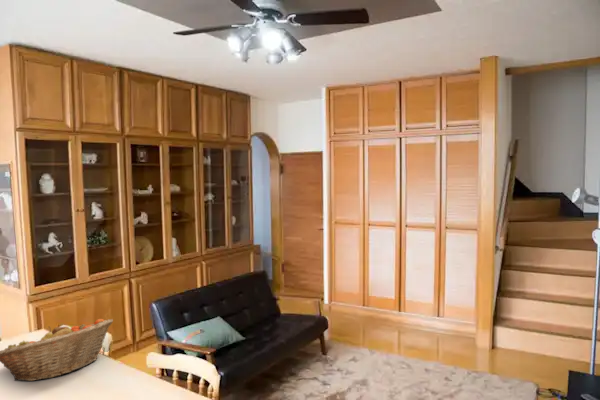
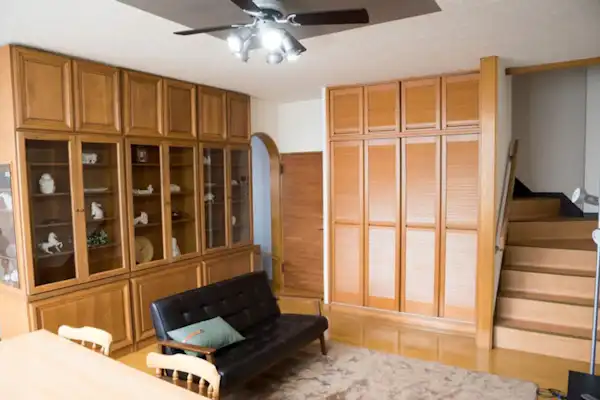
- fruit basket (57, 345)
